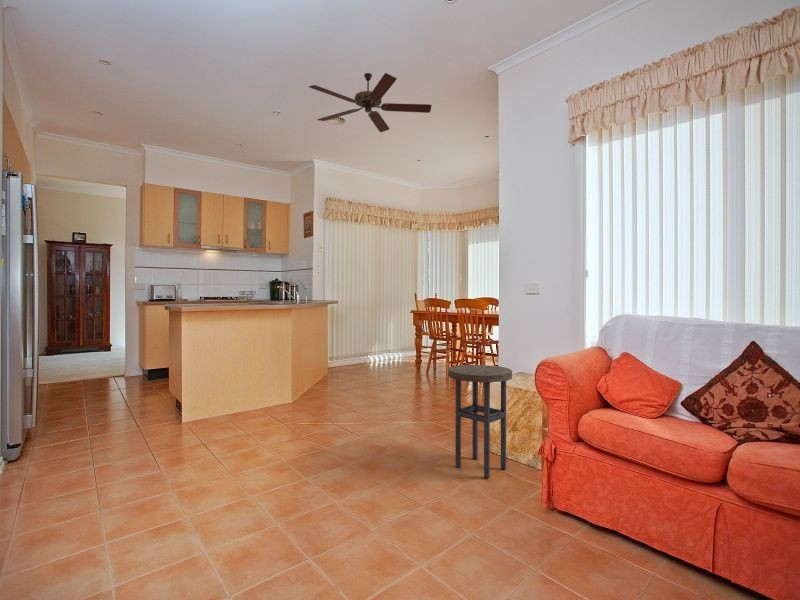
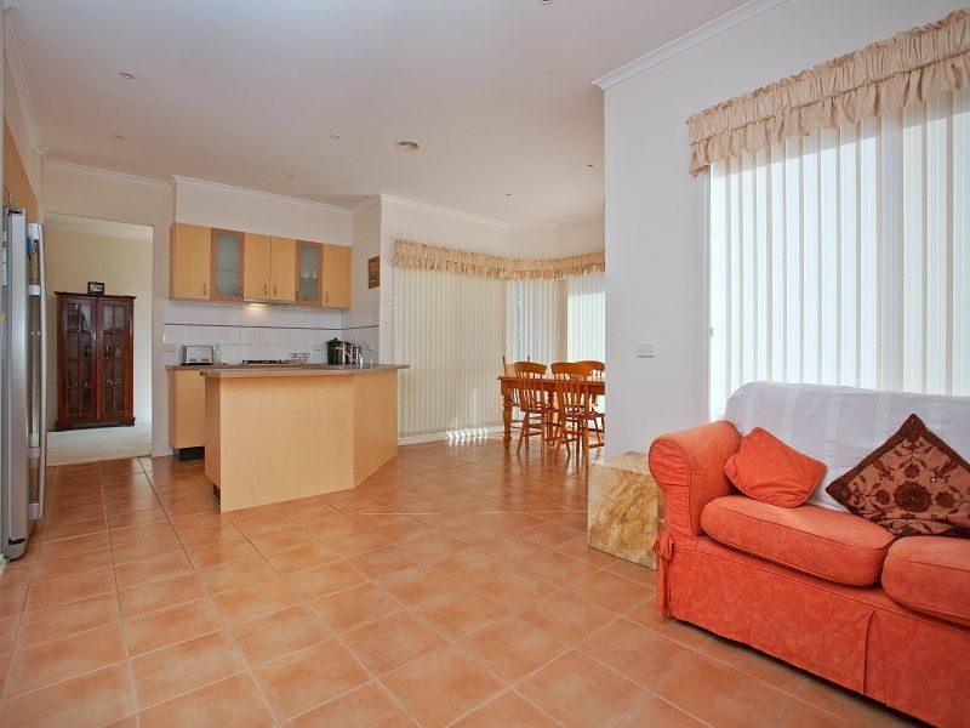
- side table (479, 418)
- ceiling fan (372, 93)
